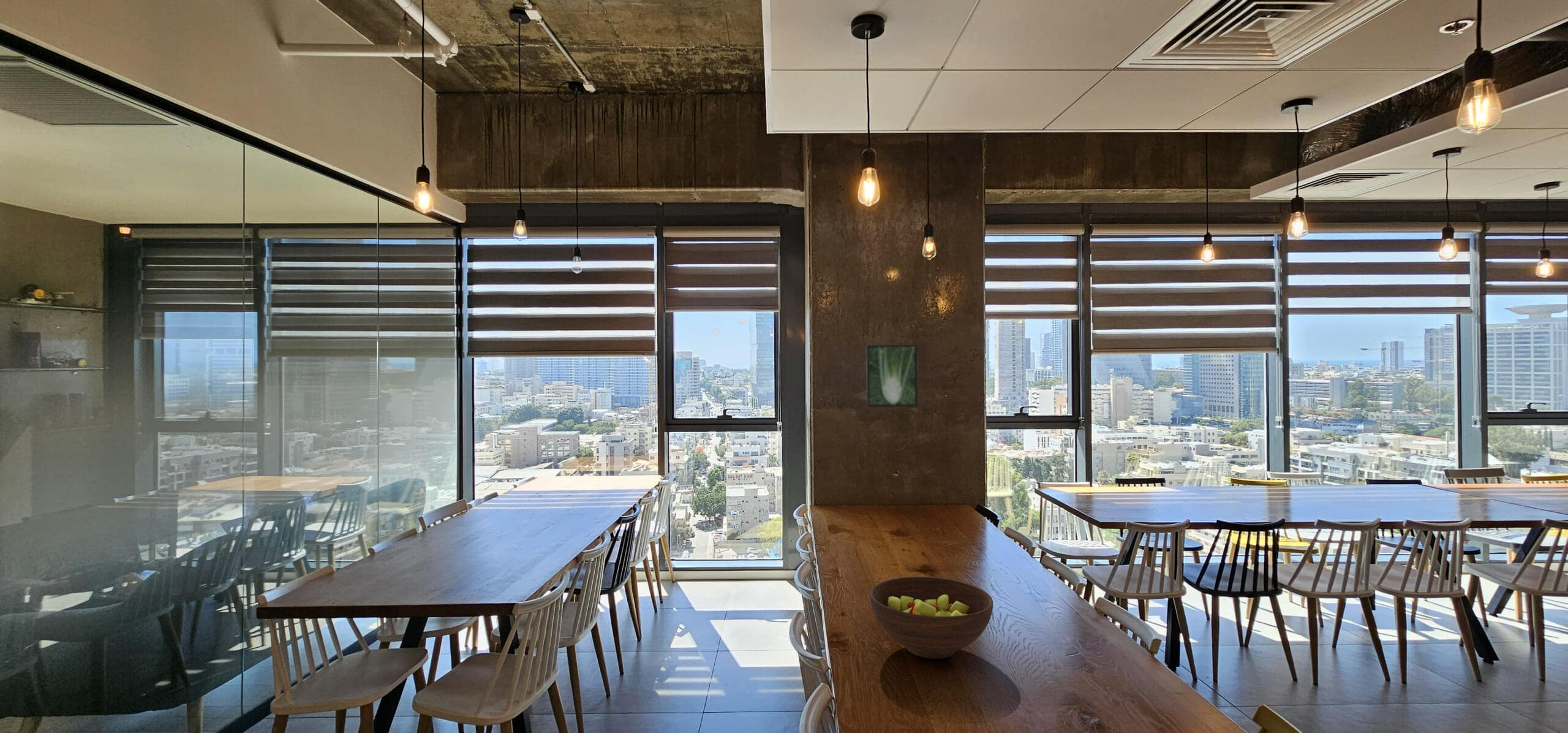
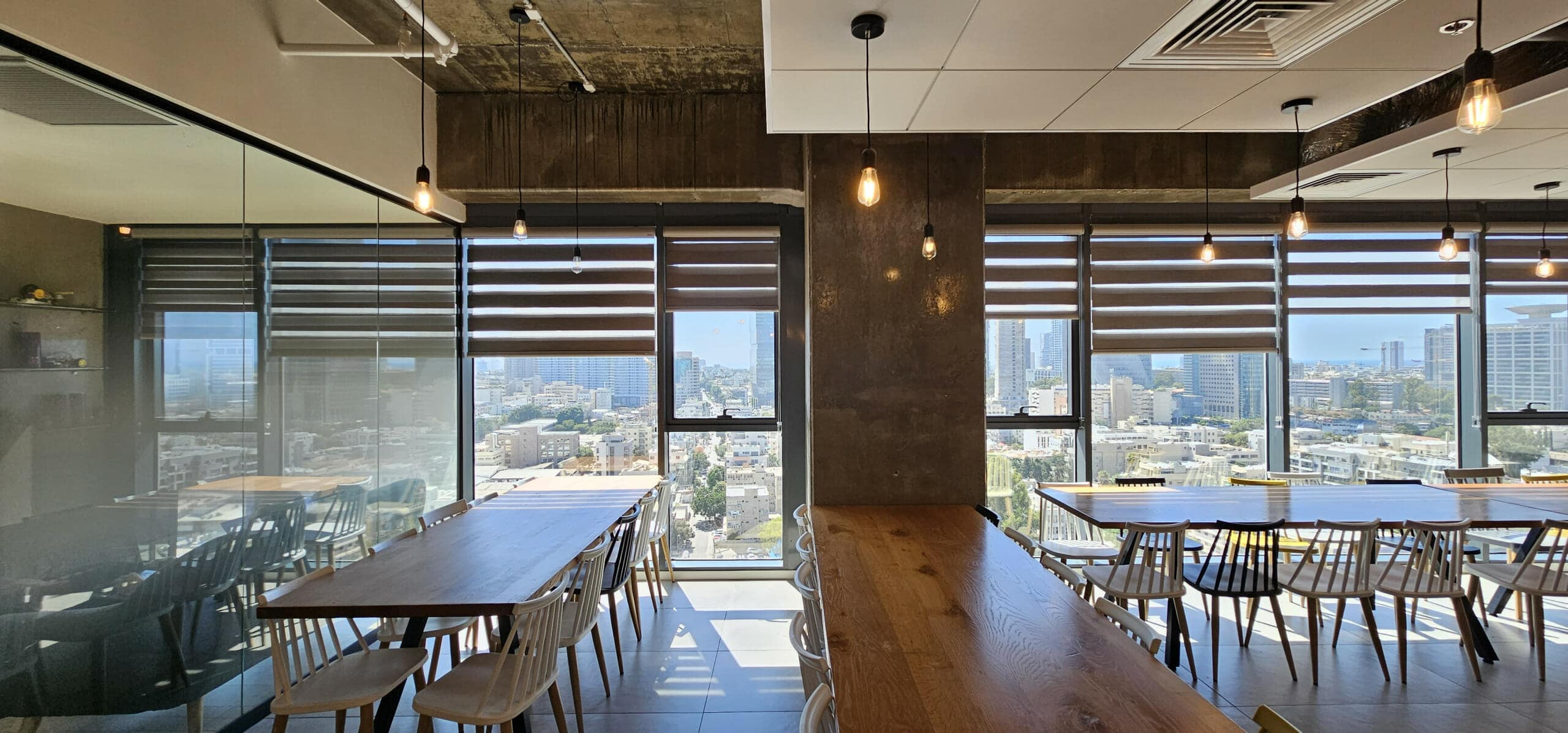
- fruit bowl (930, 622)
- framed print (892, 375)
